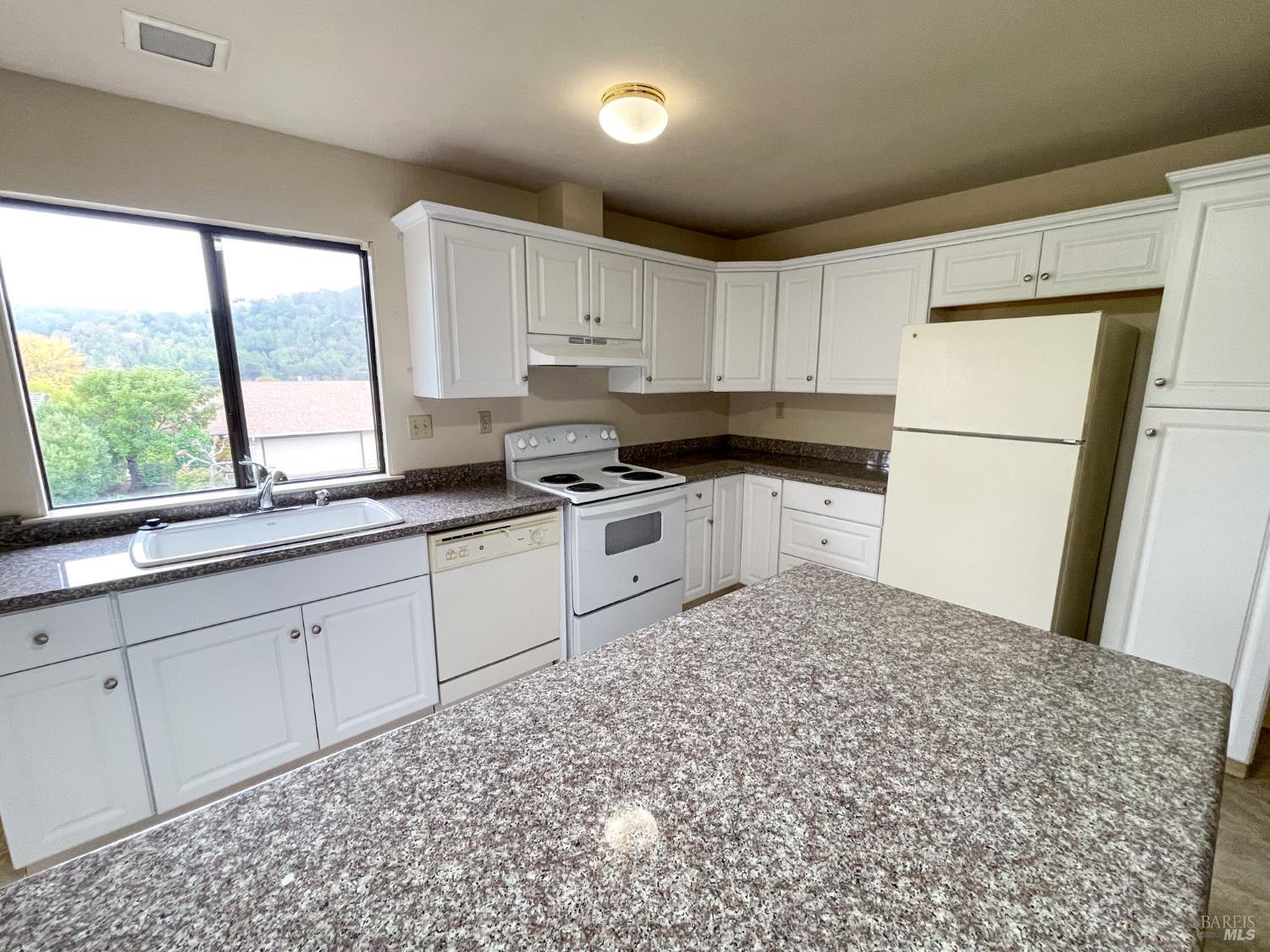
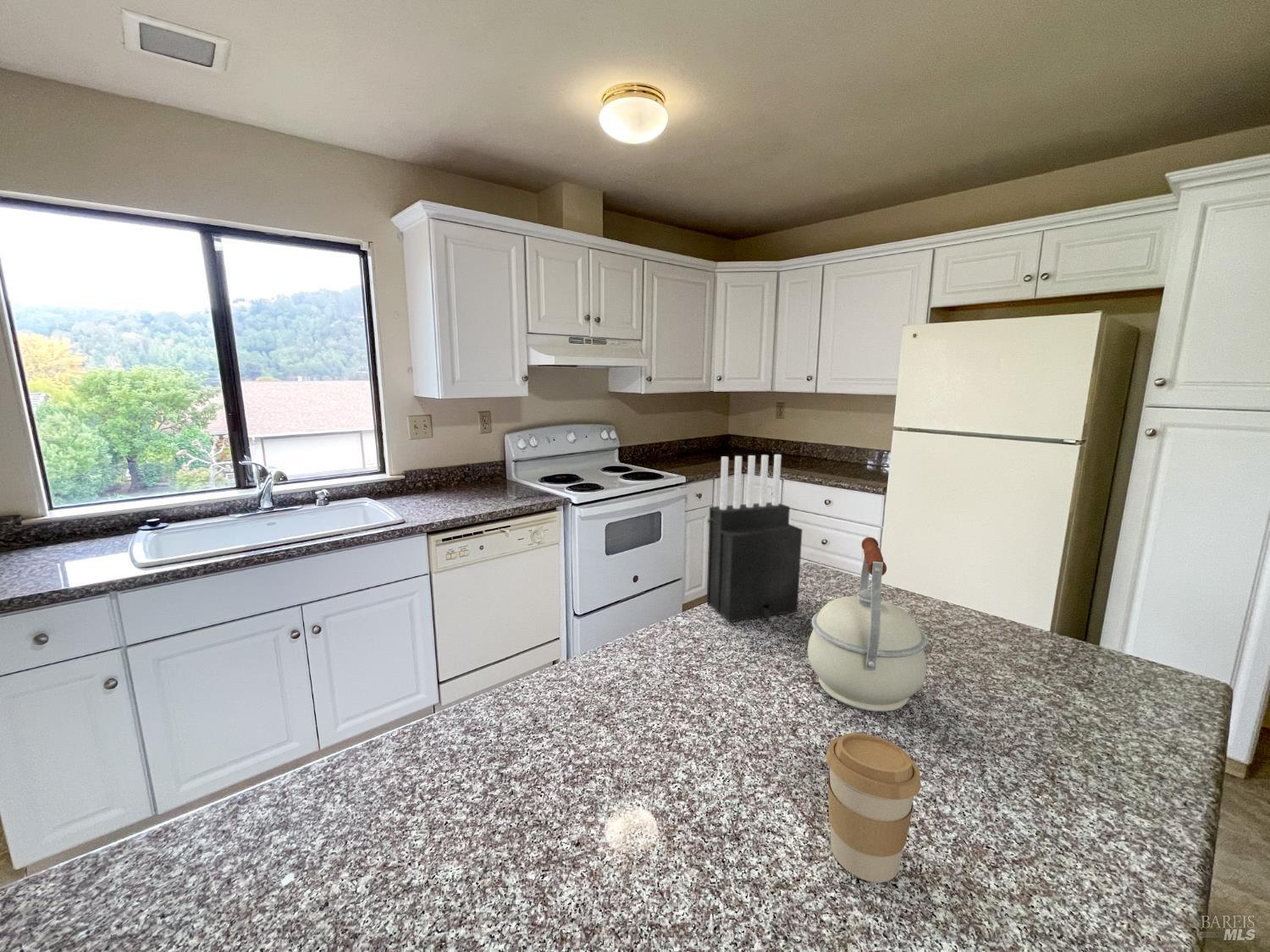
+ coffee cup (869, 801)
+ kettle (867, 615)
+ knife block (757, 535)
